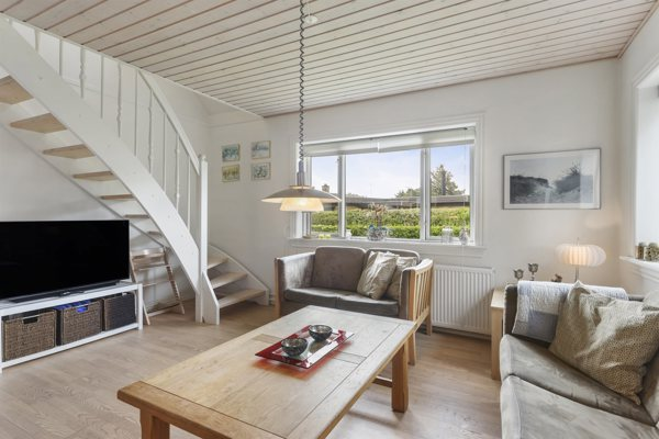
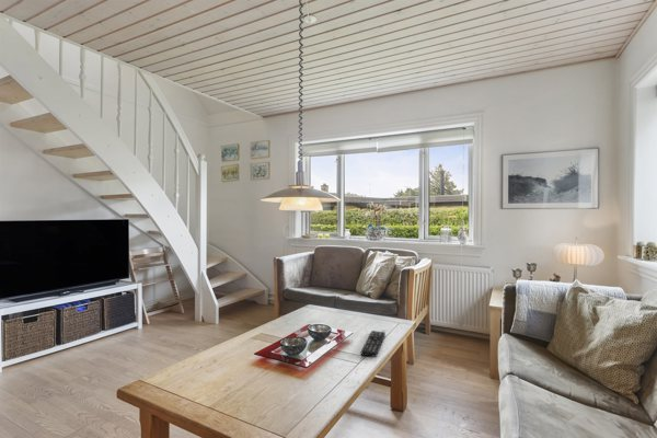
+ remote control (373, 342)
